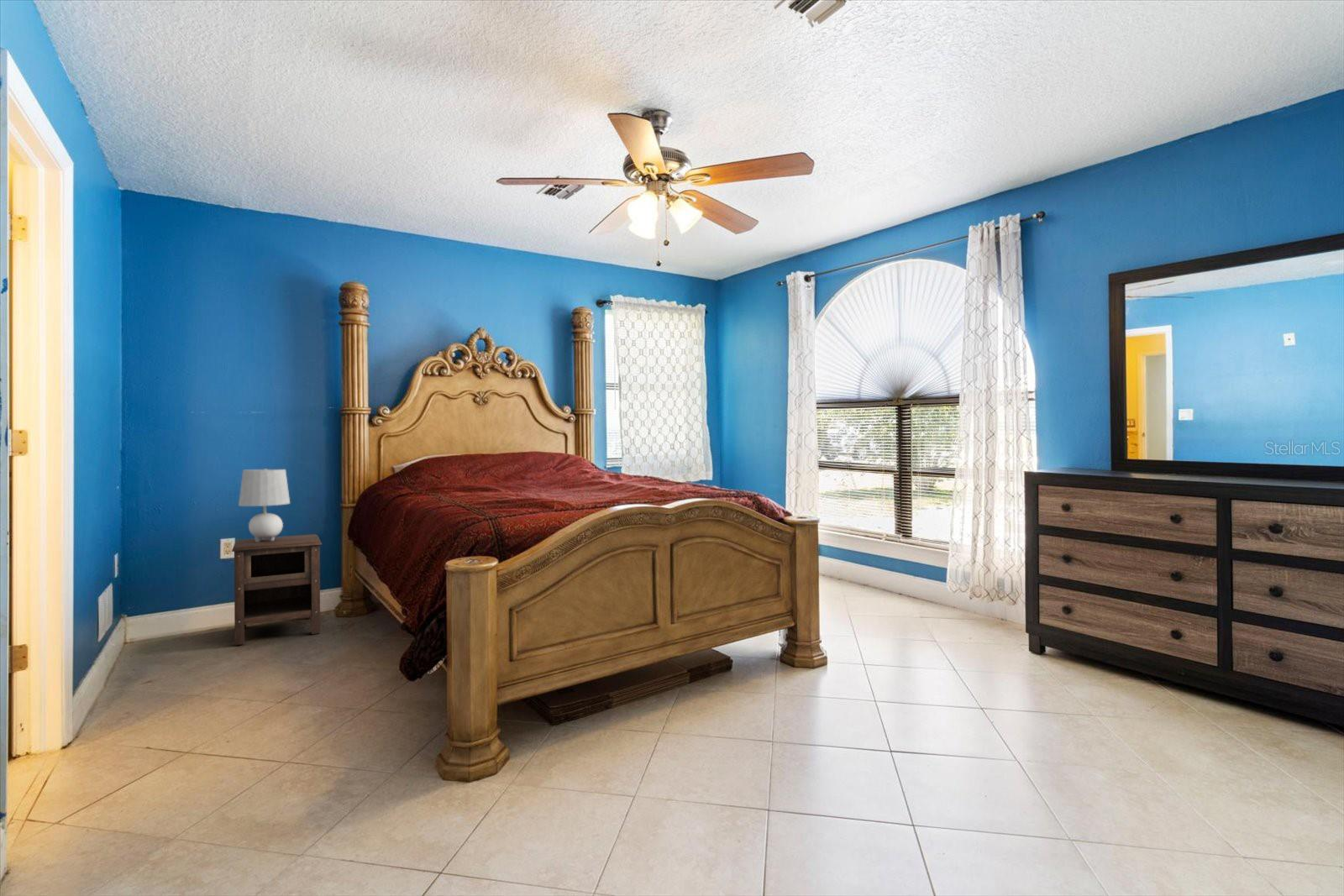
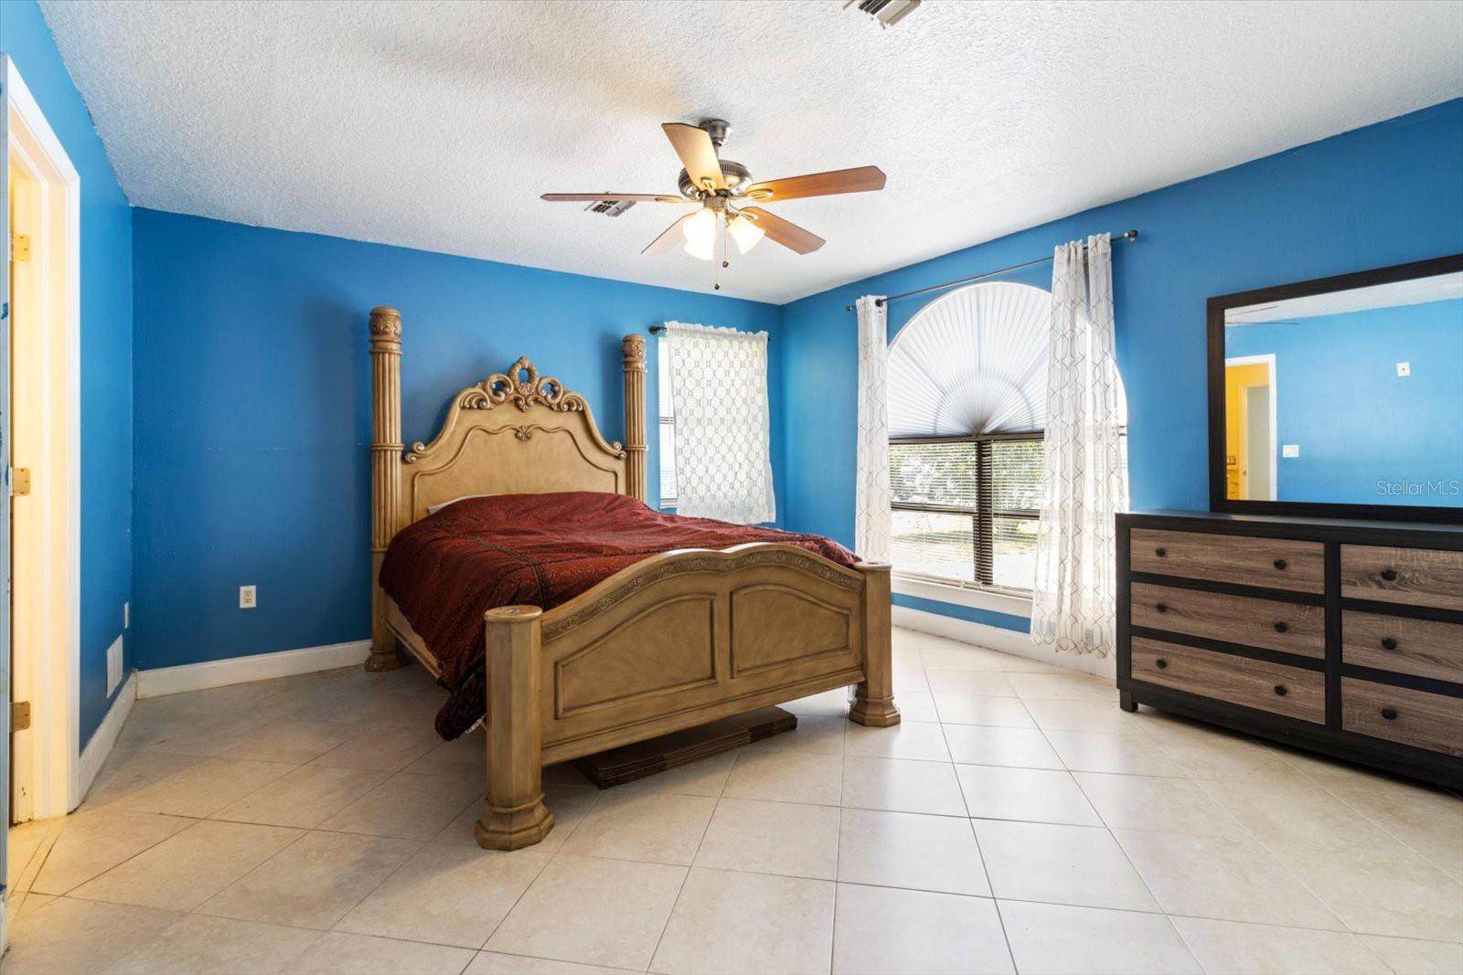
- table lamp (265, 504)
- nightstand (278, 585)
